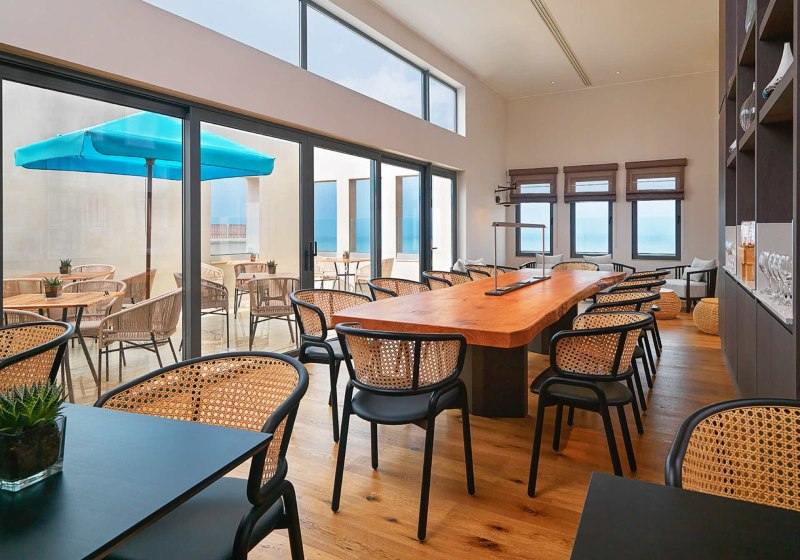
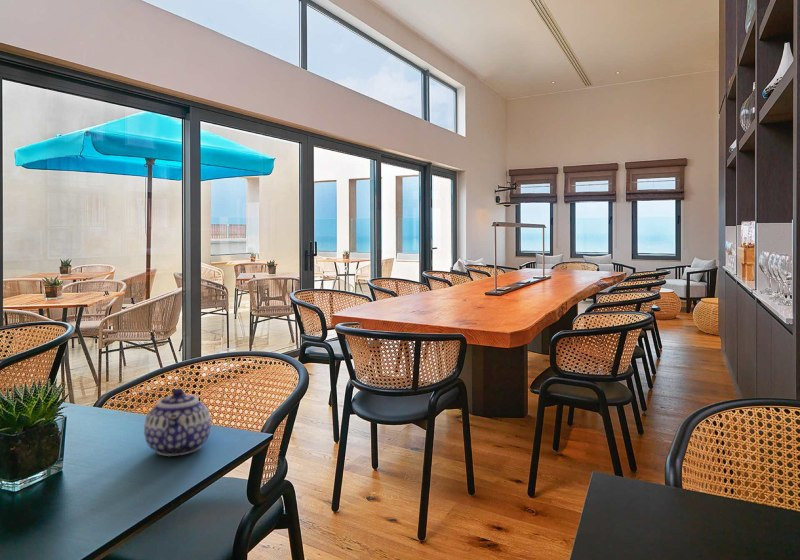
+ teapot (178, 418)
